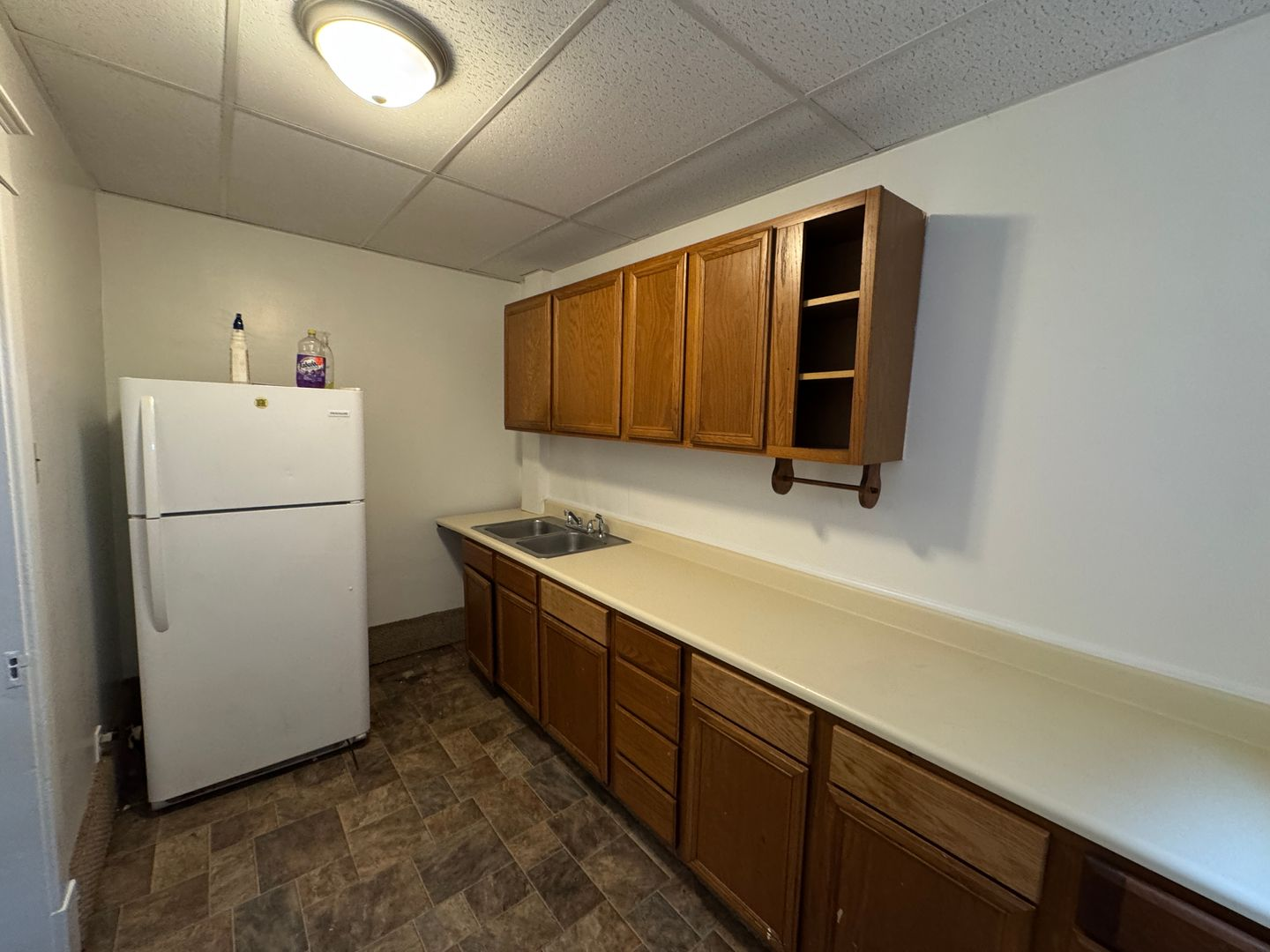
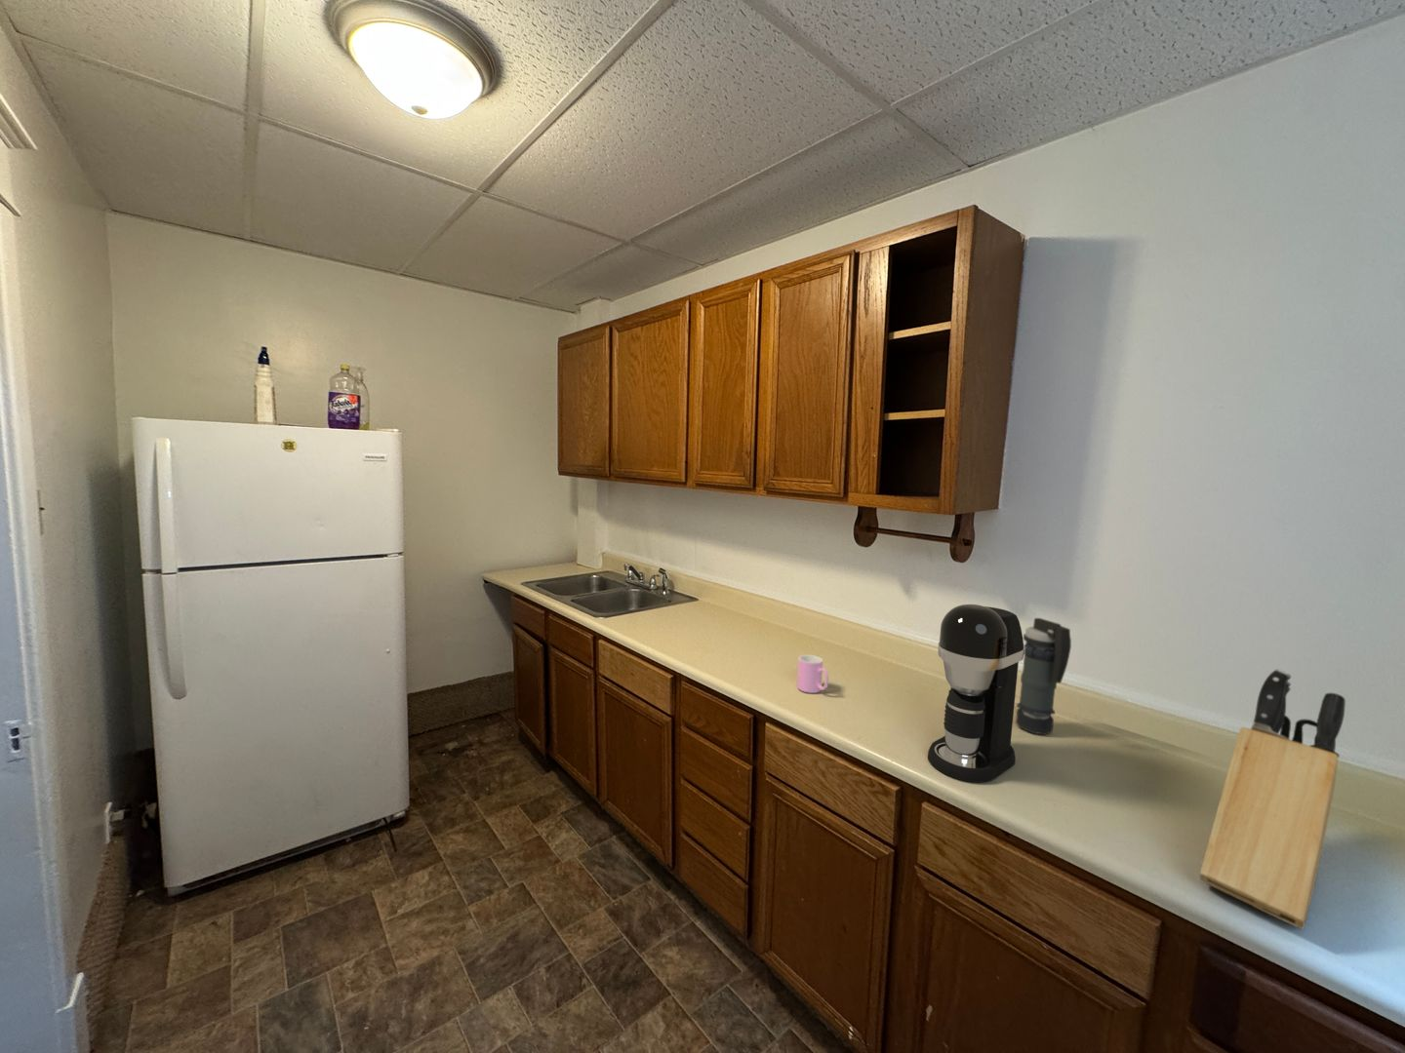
+ smoke grenade (1044, 677)
+ coffee maker (978, 681)
+ cup (814, 675)
+ knife block (1279, 778)
